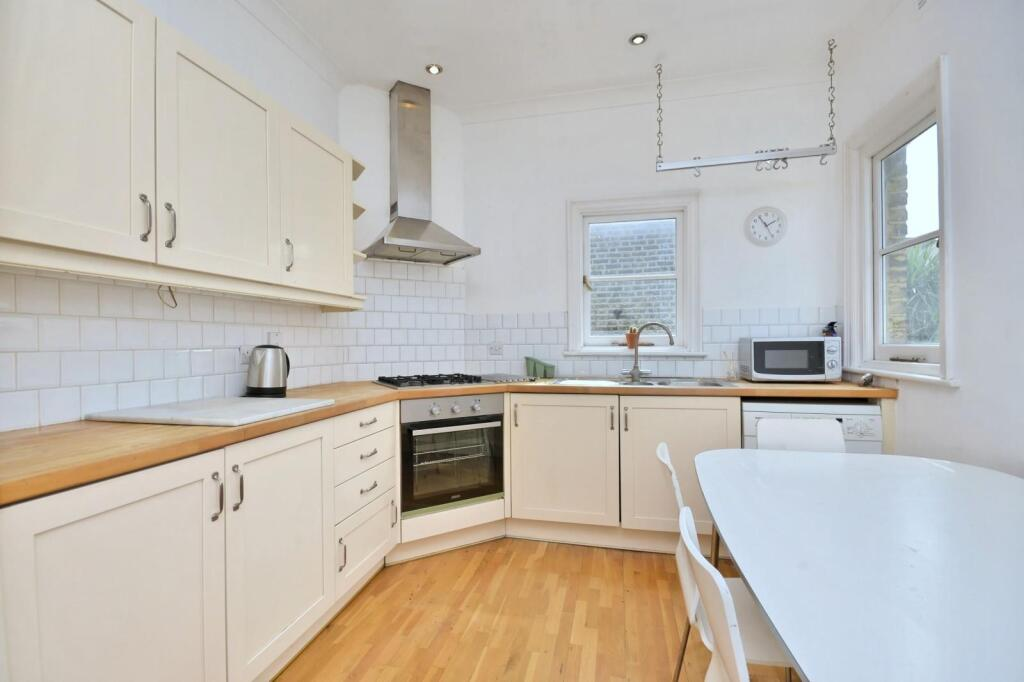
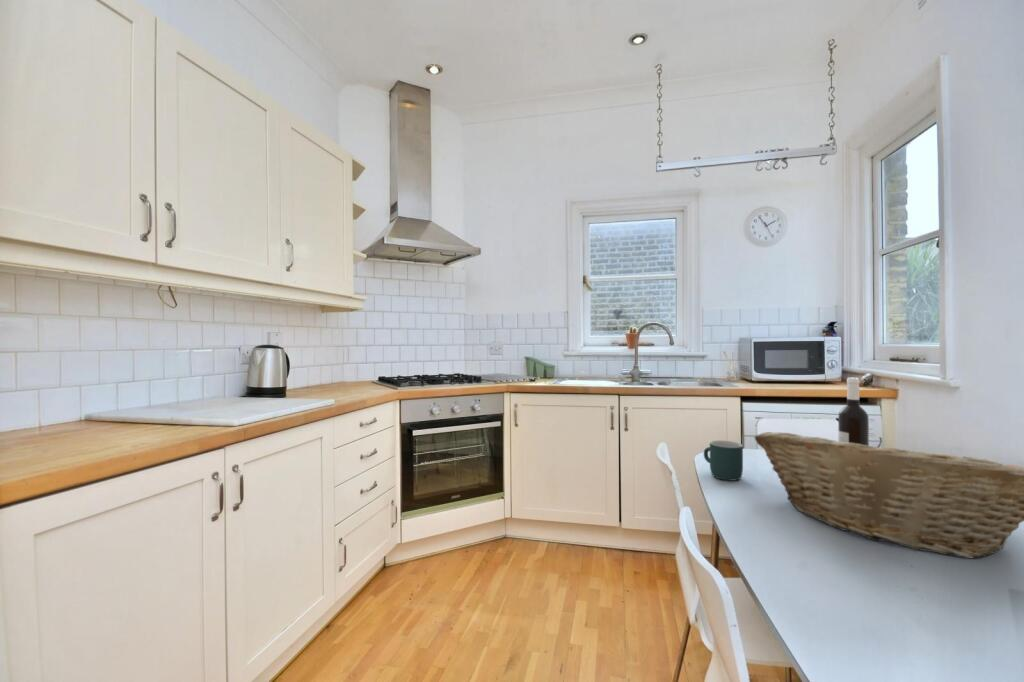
+ wine bottle (853, 429)
+ fruit basket (879, 477)
+ mug (720, 459)
